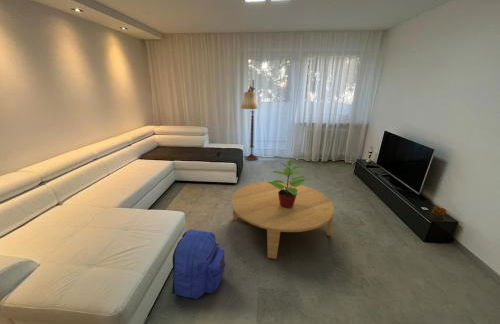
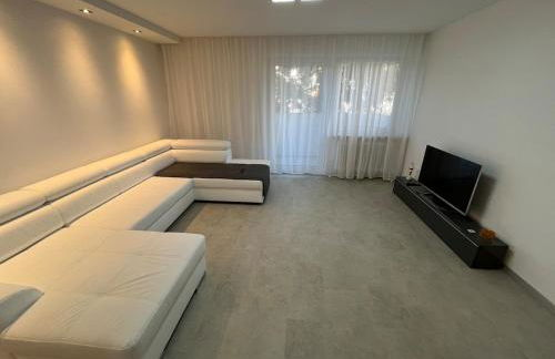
- backpack (200, 258)
- potted plant (289, 183)
- coffee table (280, 213)
- floor lamp (251, 123)
